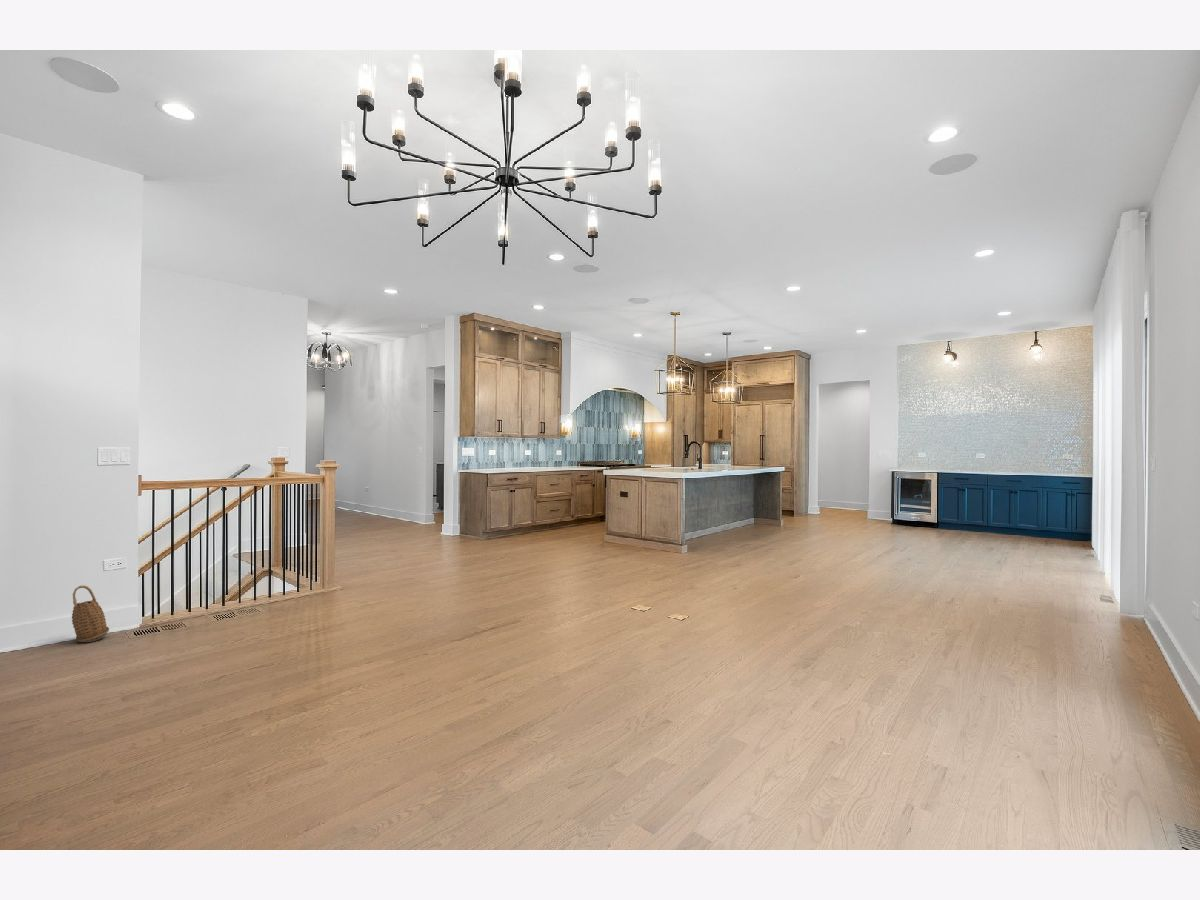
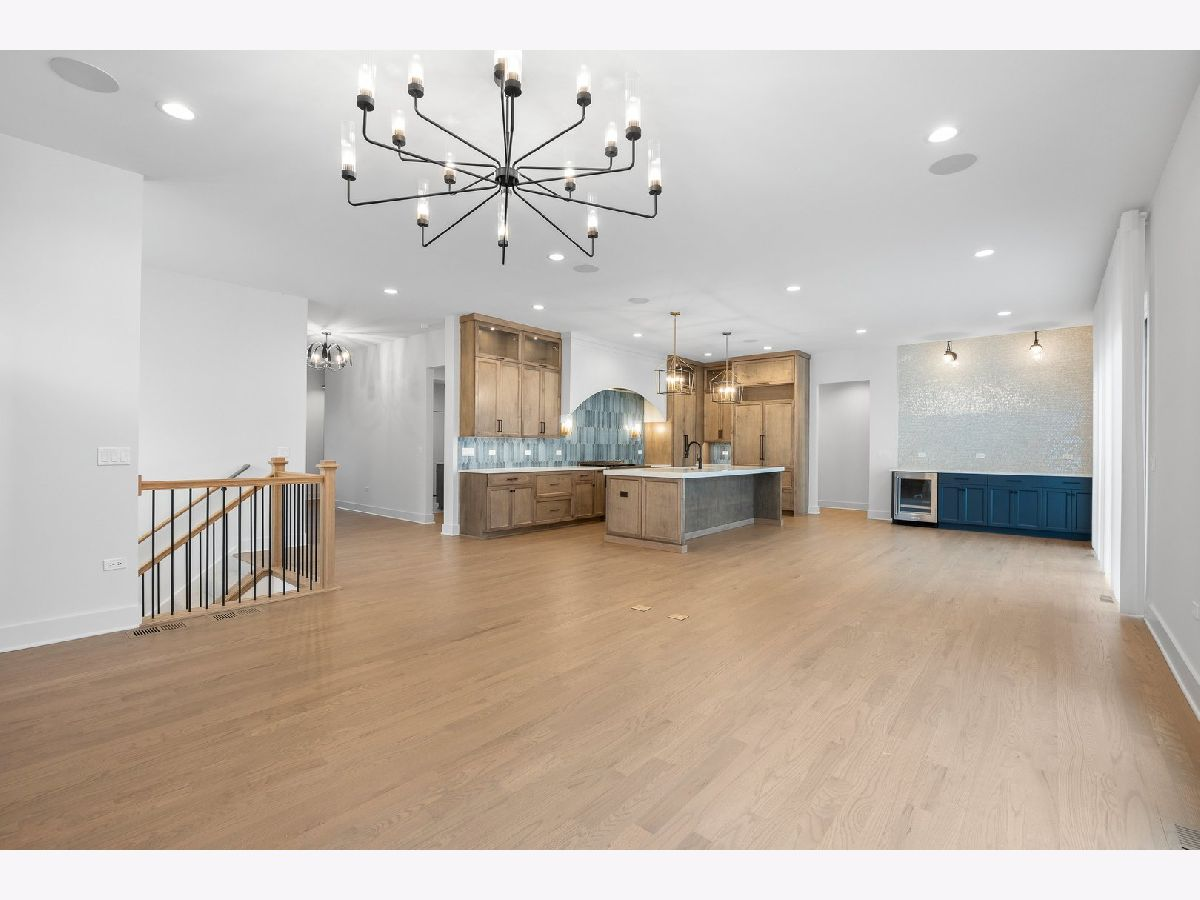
- basket (91, 611)
